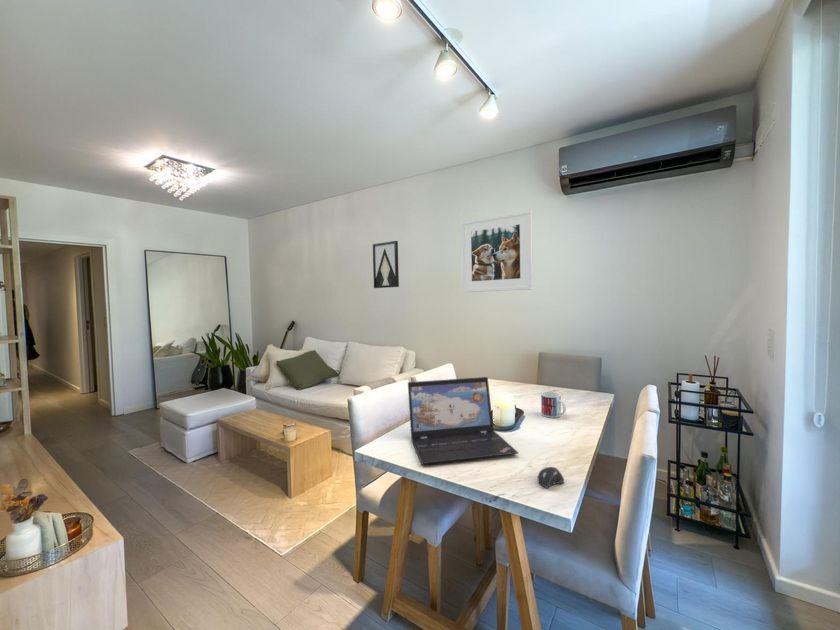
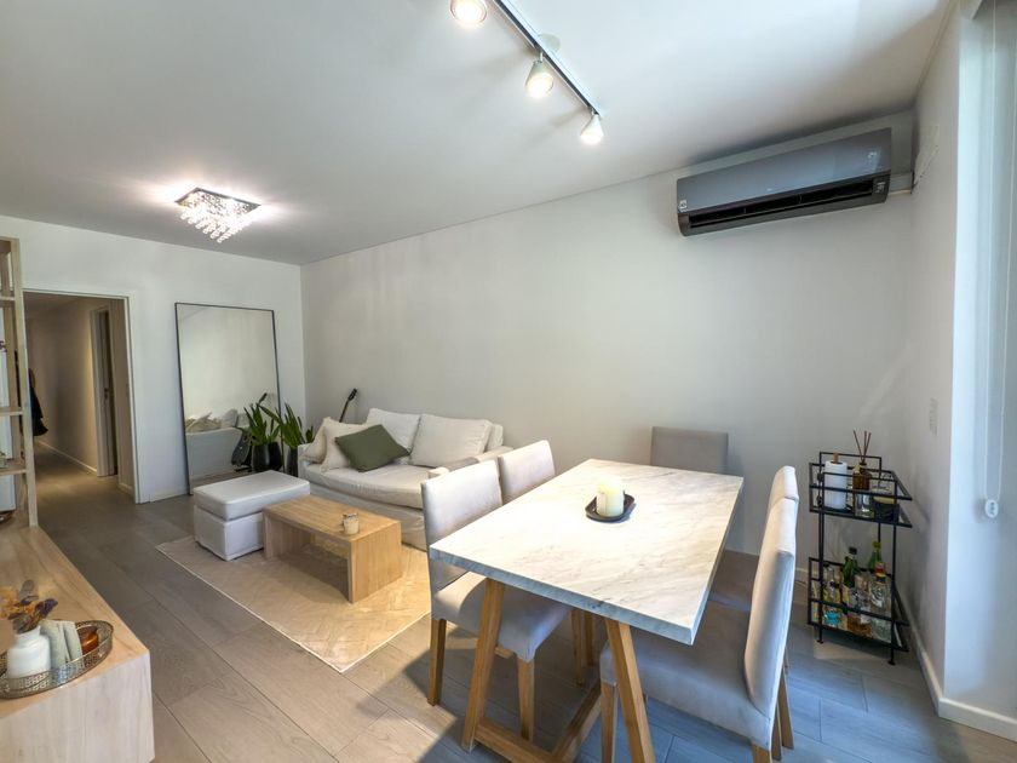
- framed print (495, 254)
- mug (554, 404)
- wall art (385, 265)
- computer mouse (551, 475)
- laptop (458, 416)
